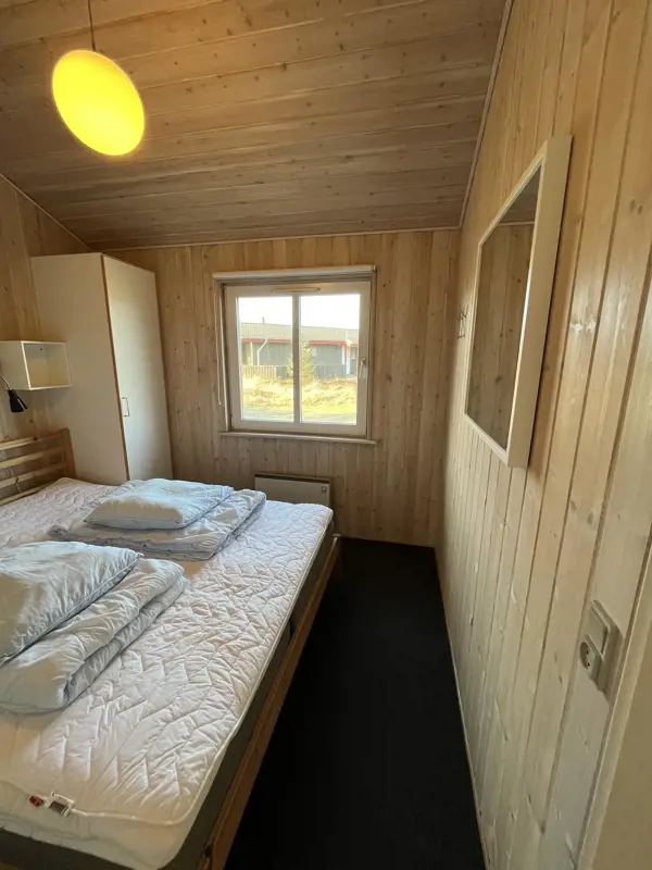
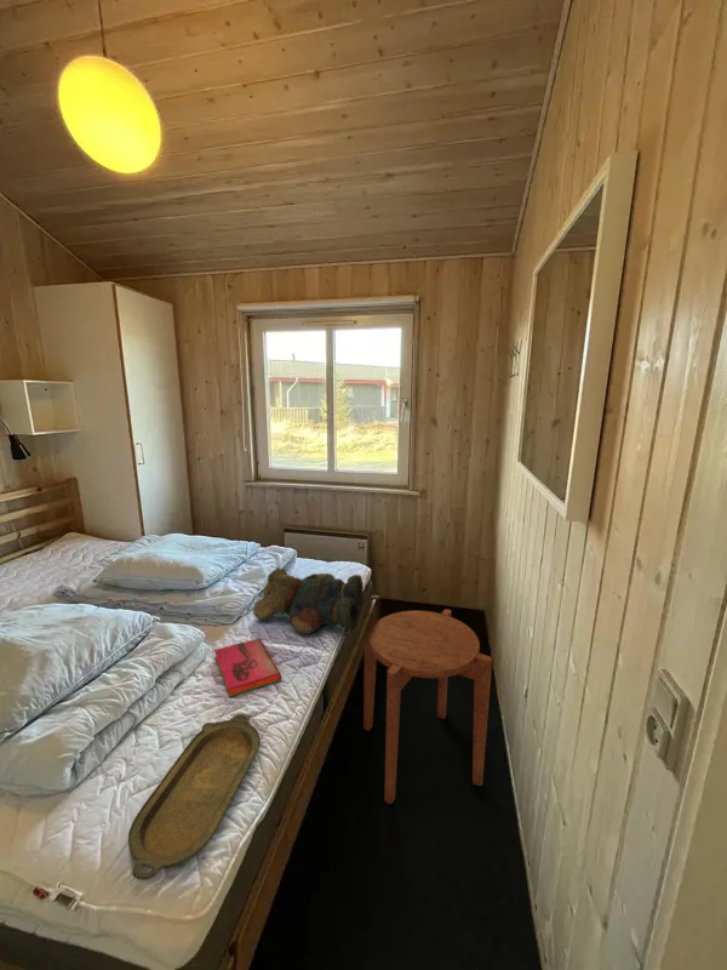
+ teddy bear (307, 597)
+ hardback book (246, 664)
+ side table (437, 696)
+ serving tray (202, 783)
